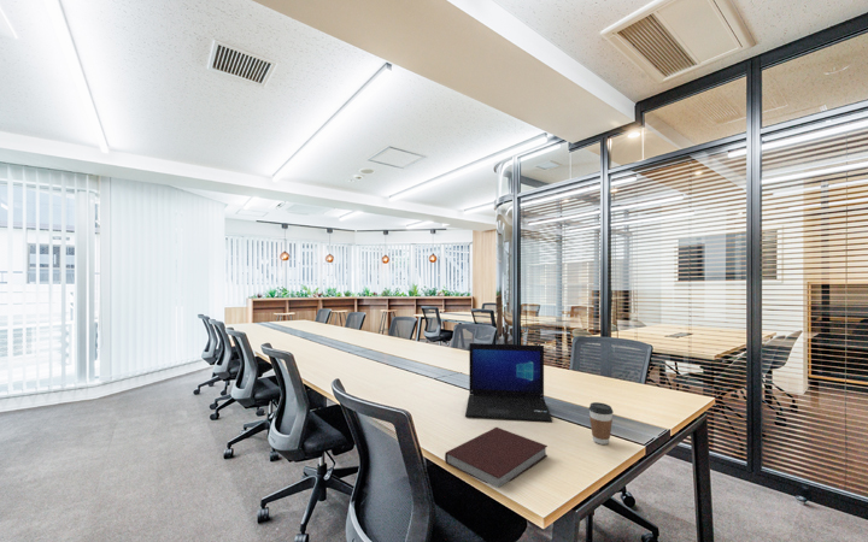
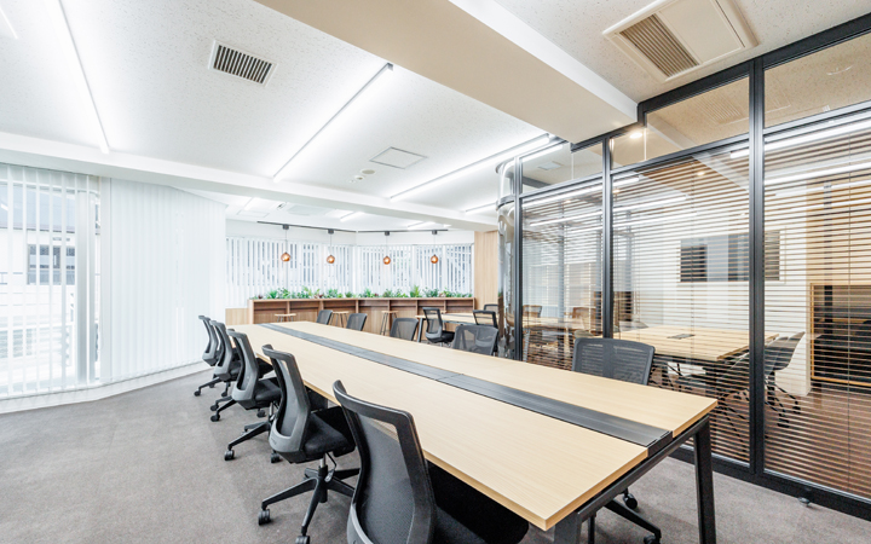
- notebook (497, 454)
- laptop (506, 378)
- coffee cup (600, 423)
